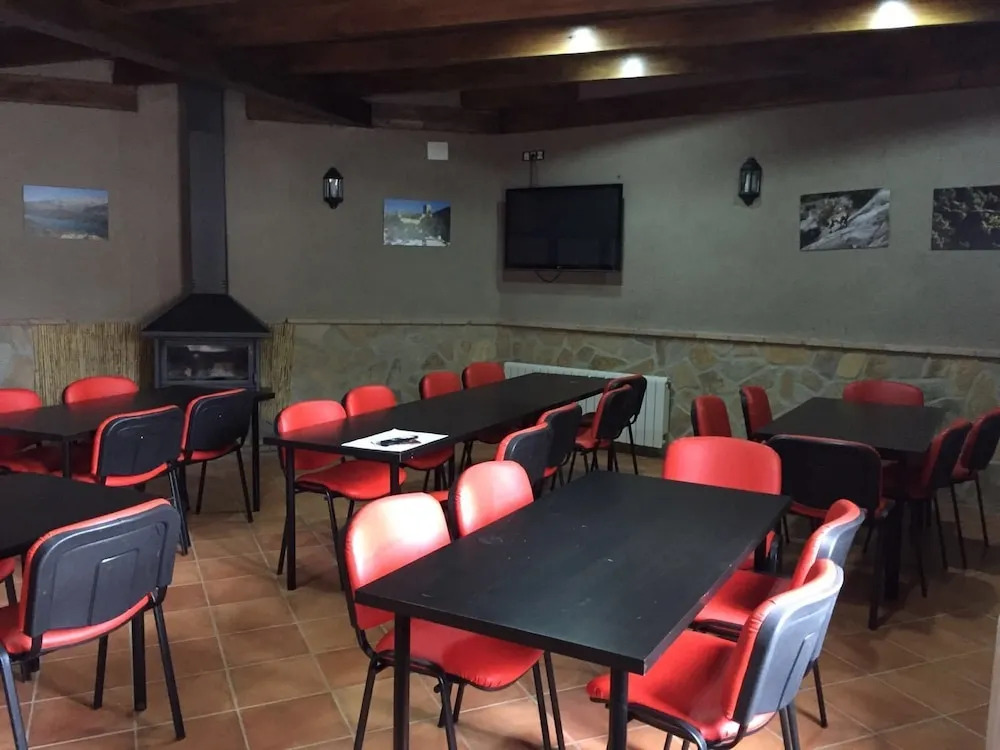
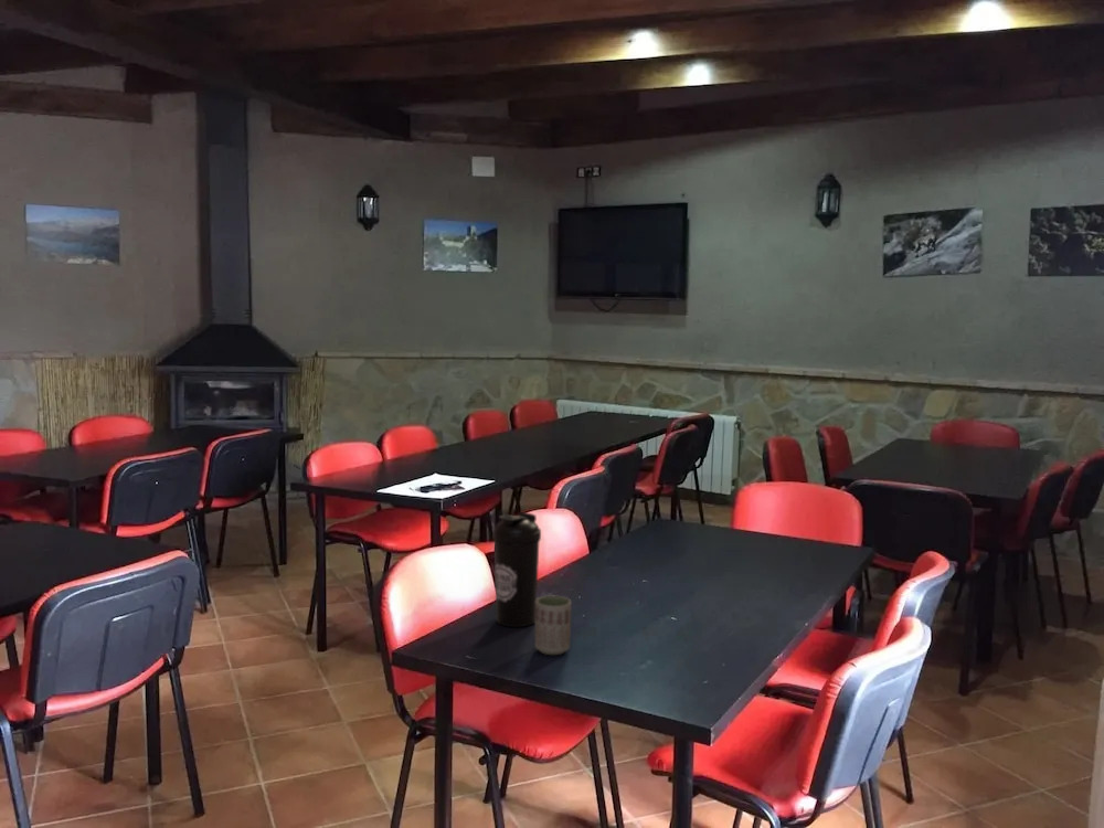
+ water bottle (517, 567)
+ cup (552, 625)
